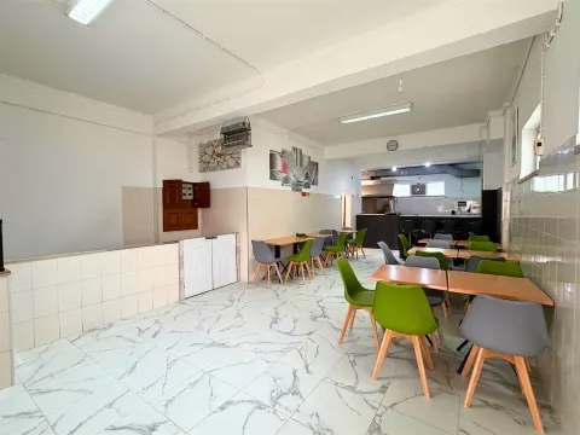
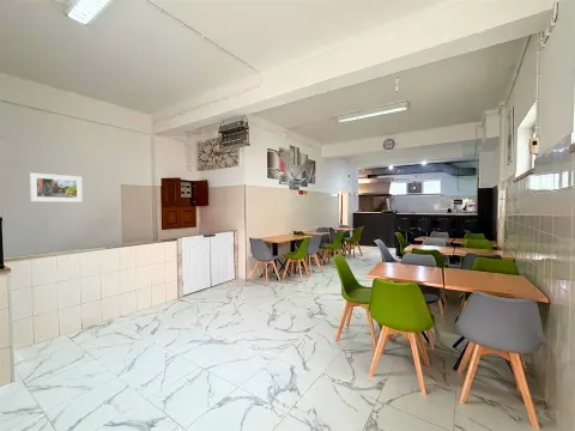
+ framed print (58, 188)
